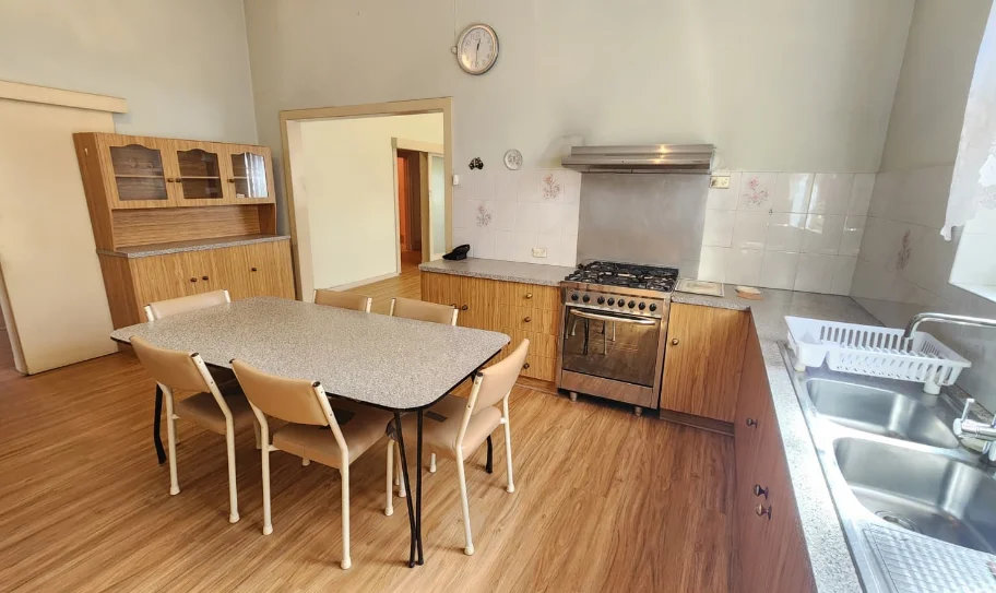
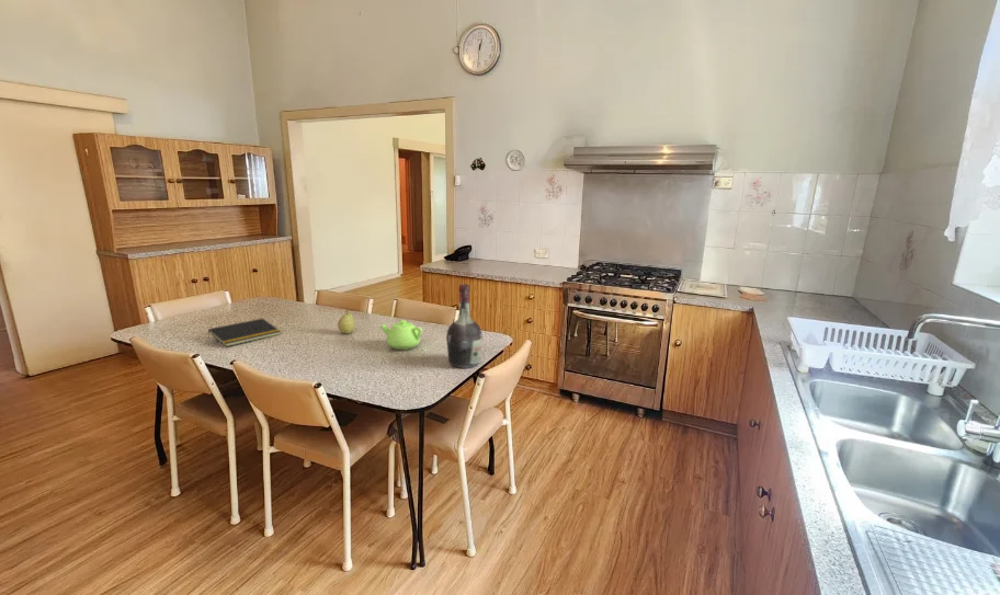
+ fruit (345, 320)
+ cognac bottle (464, 324)
+ notepad (245, 331)
+ teapot (401, 333)
